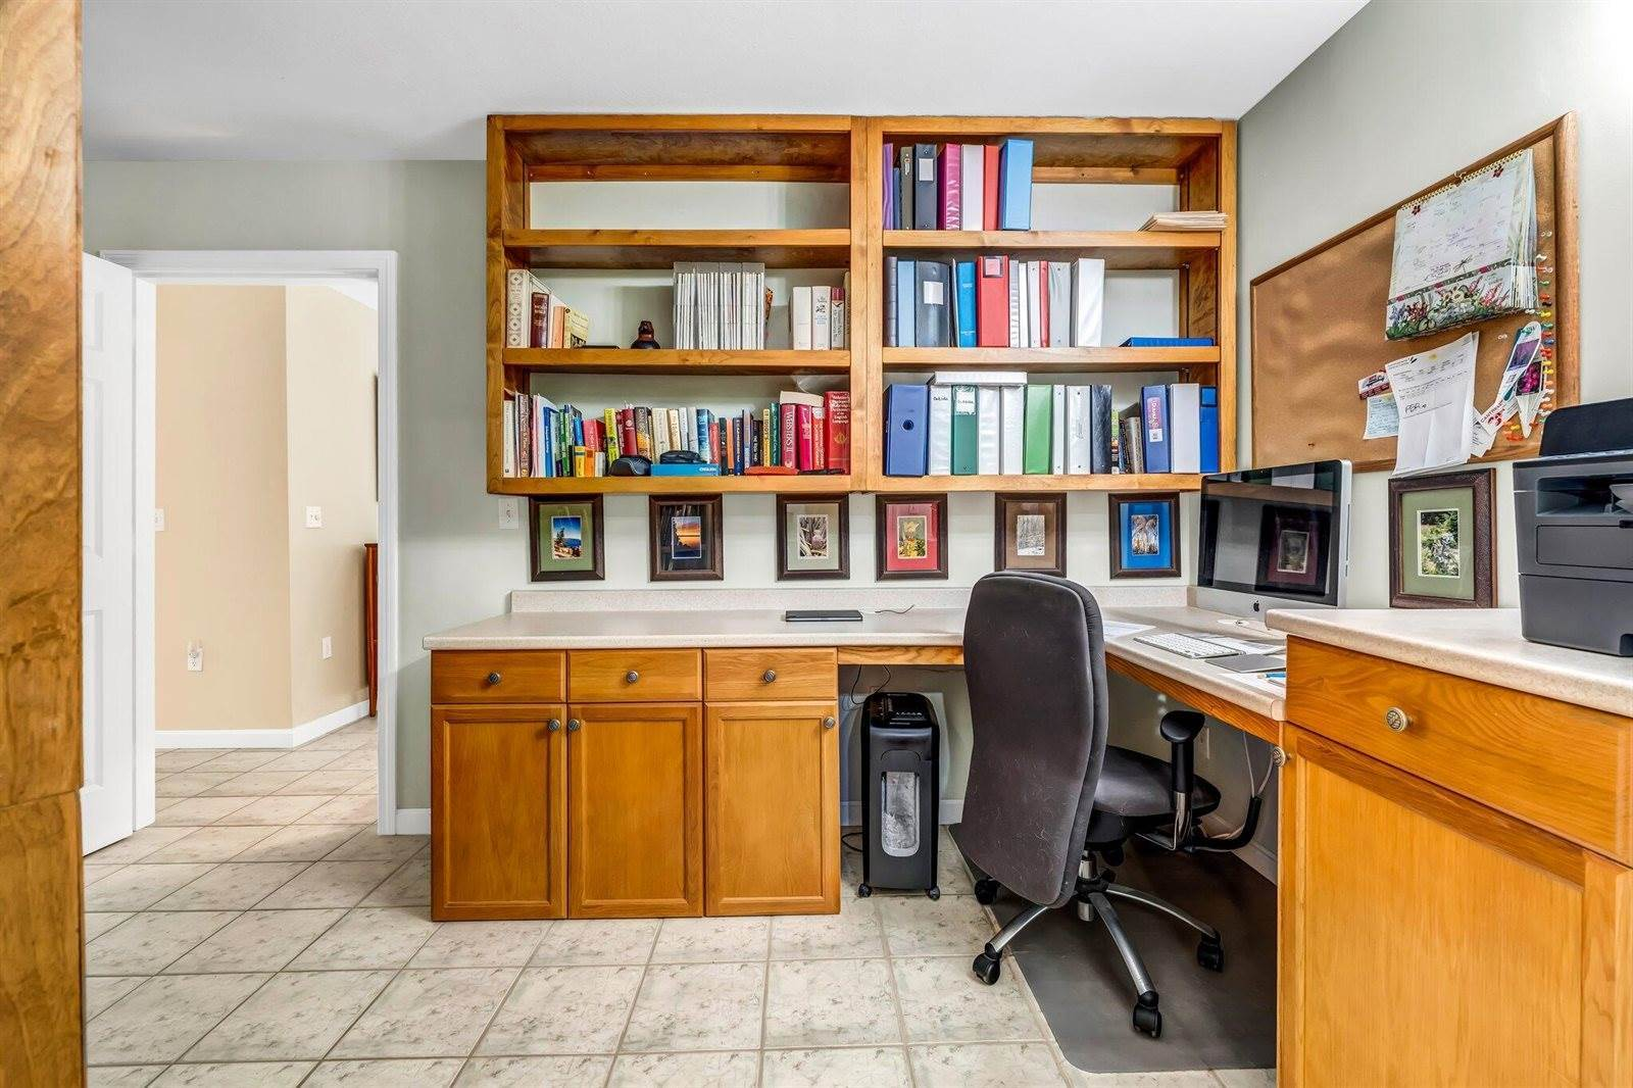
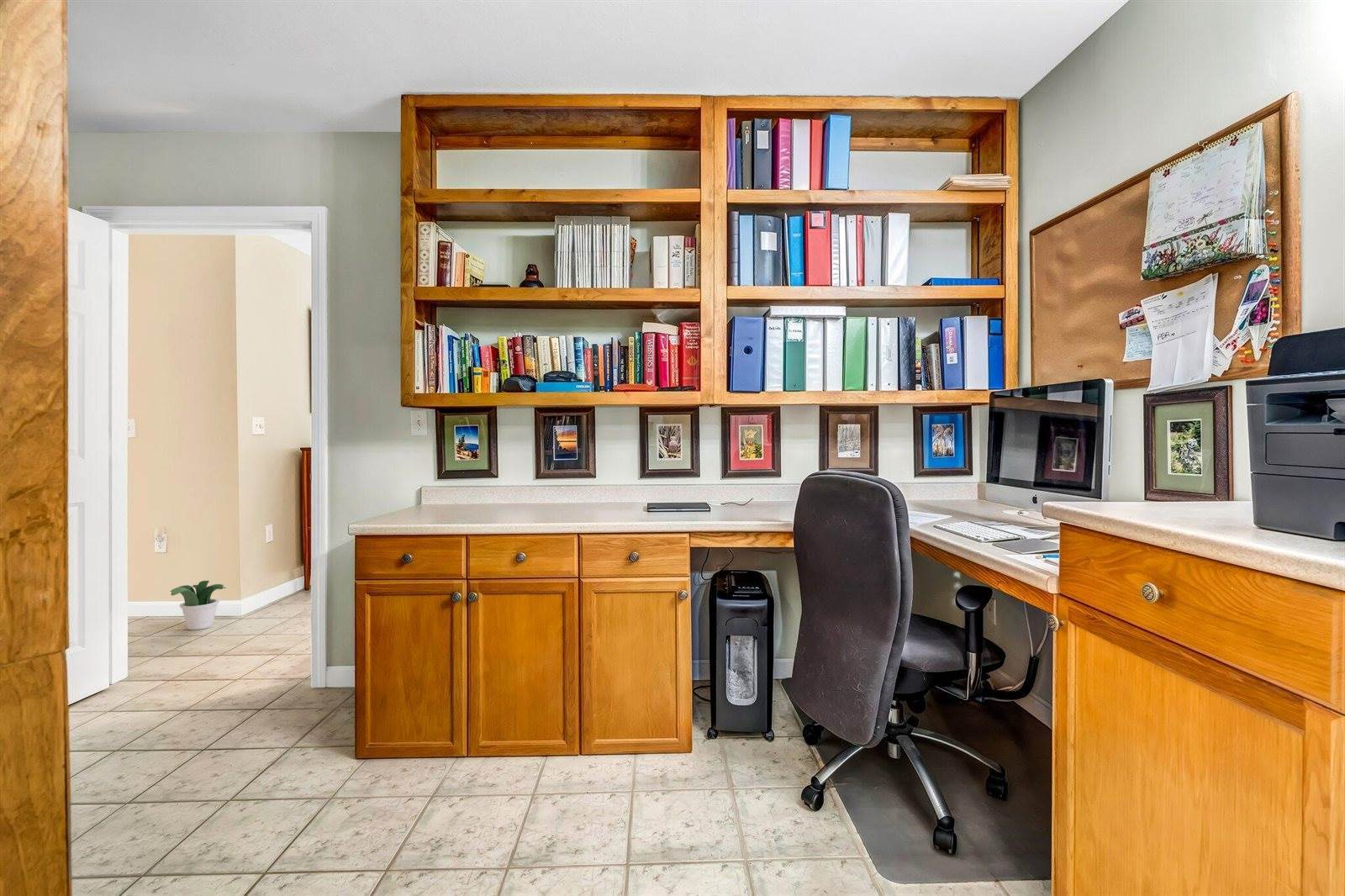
+ potted plant (198, 606)
